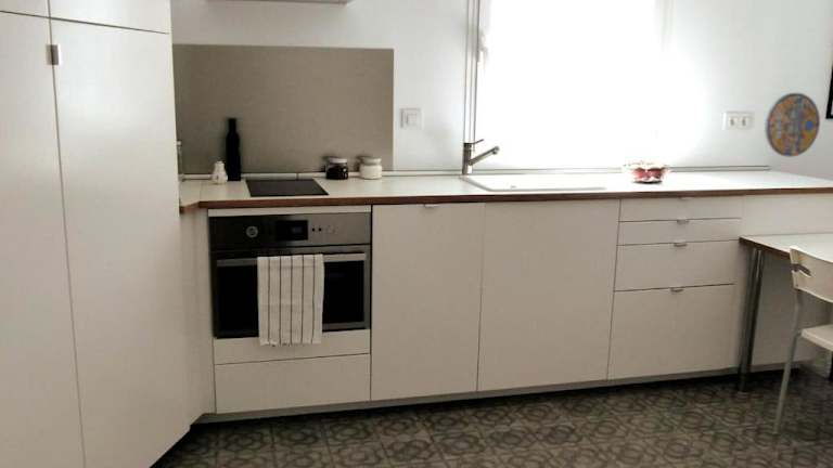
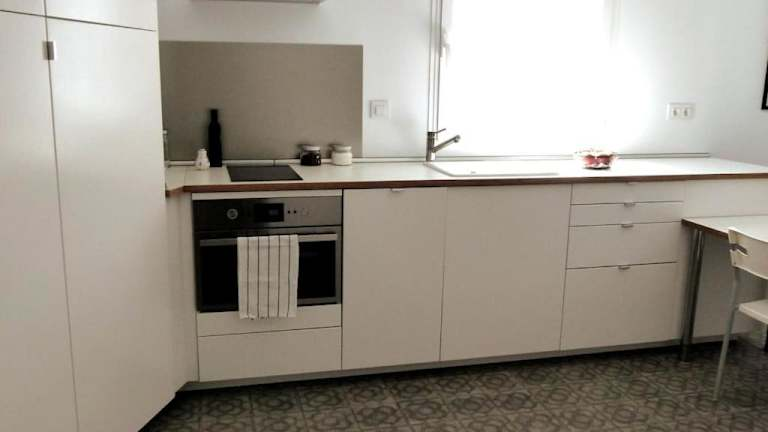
- manhole cover (792, 125)
